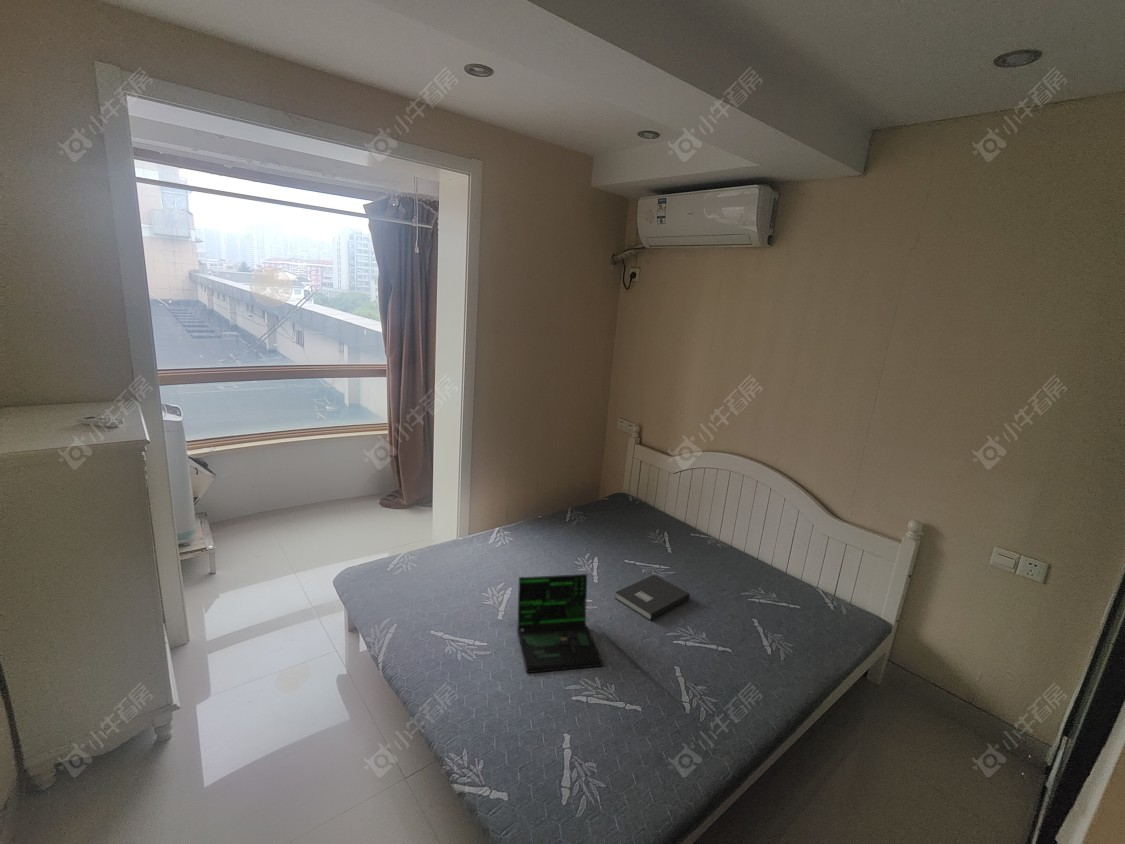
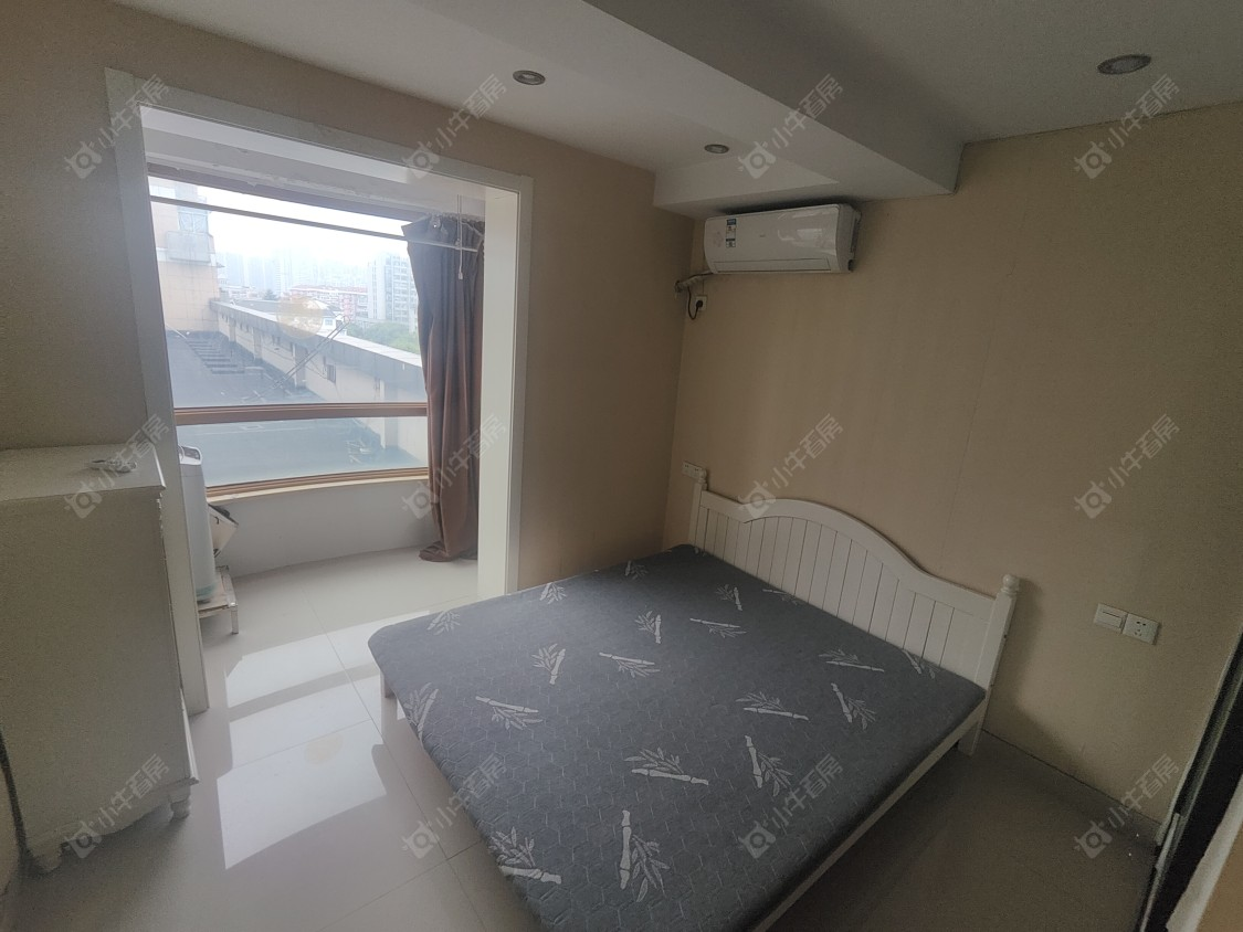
- book (652, 596)
- laptop (568, 619)
